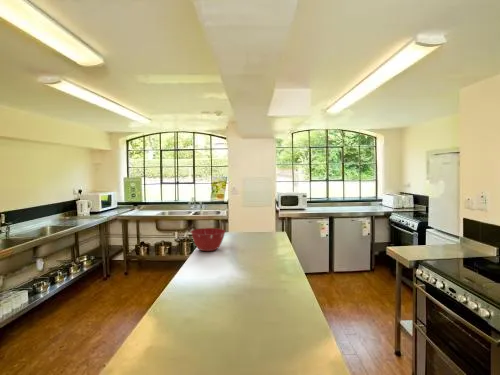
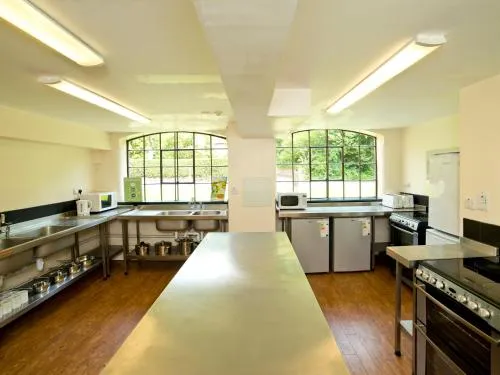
- mixing bowl (208, 240)
